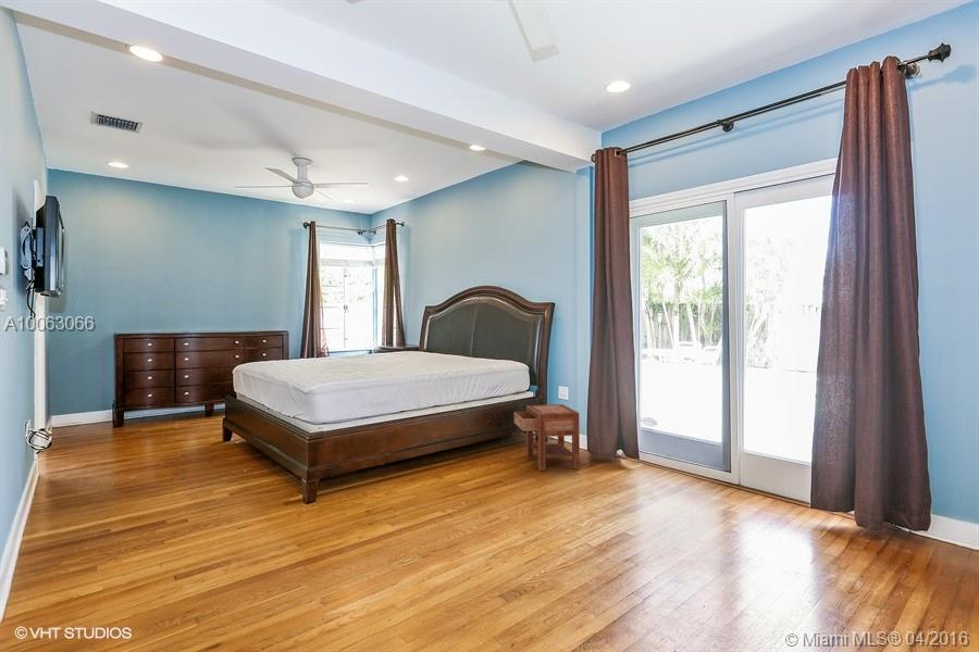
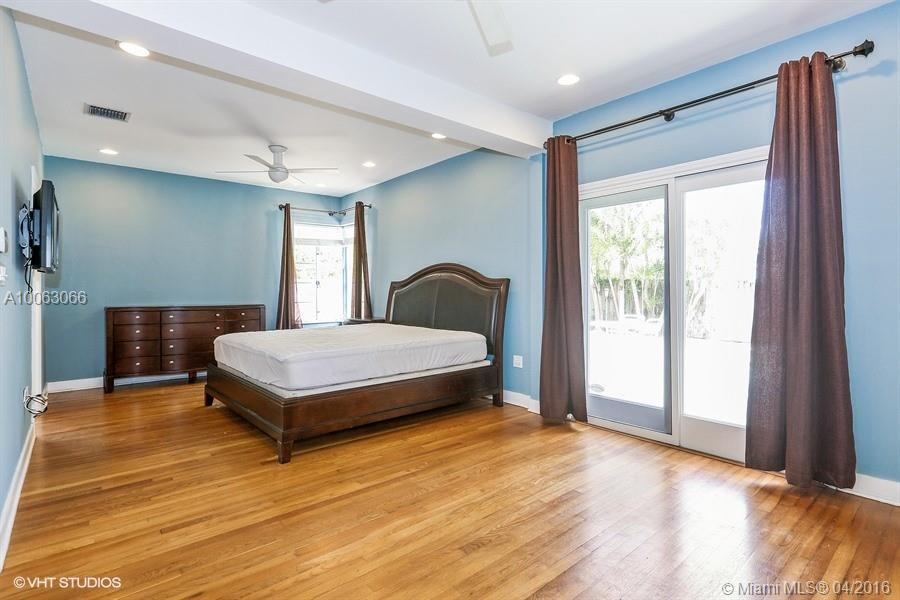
- nightstand (547, 435)
